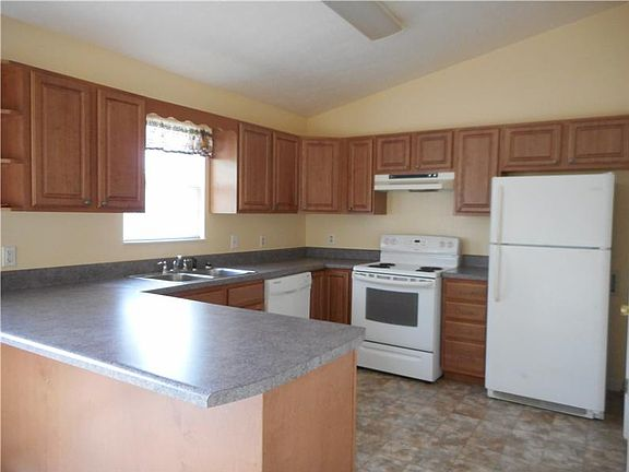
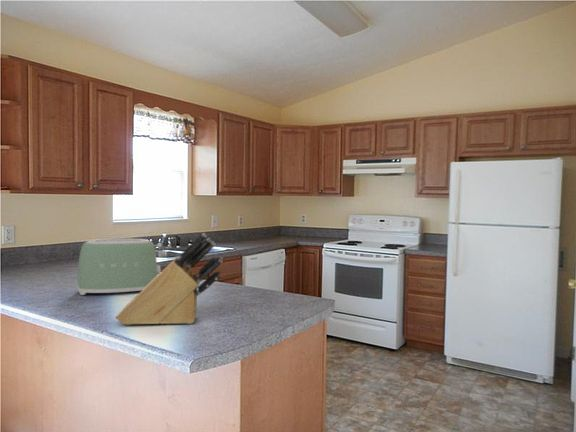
+ knife block (171, 277)
+ toaster (118, 264)
